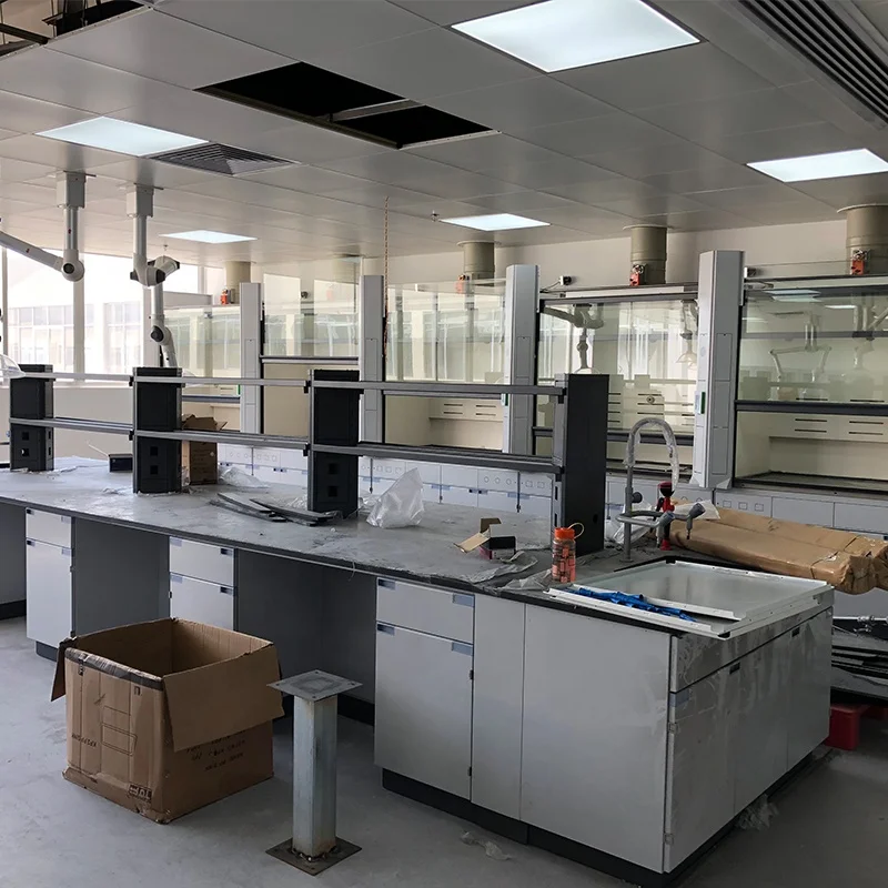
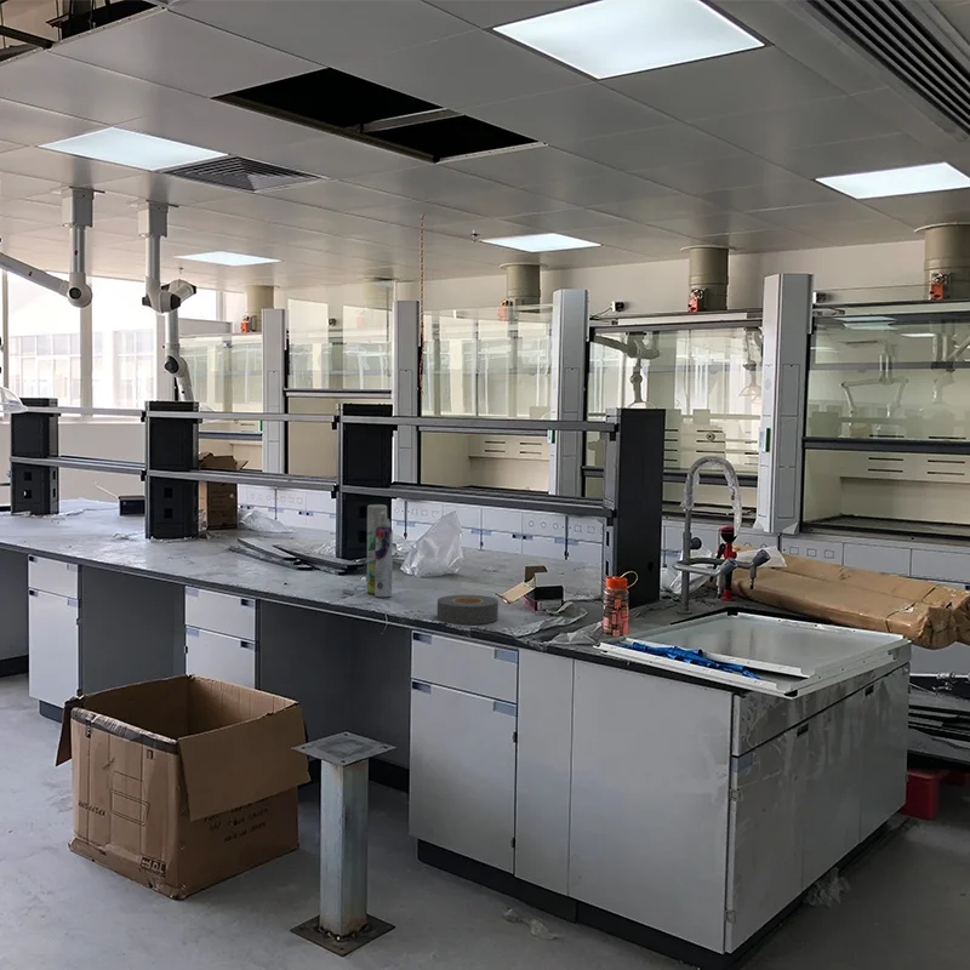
+ adhesive tape (467, 609)
+ aerosol can (380, 549)
